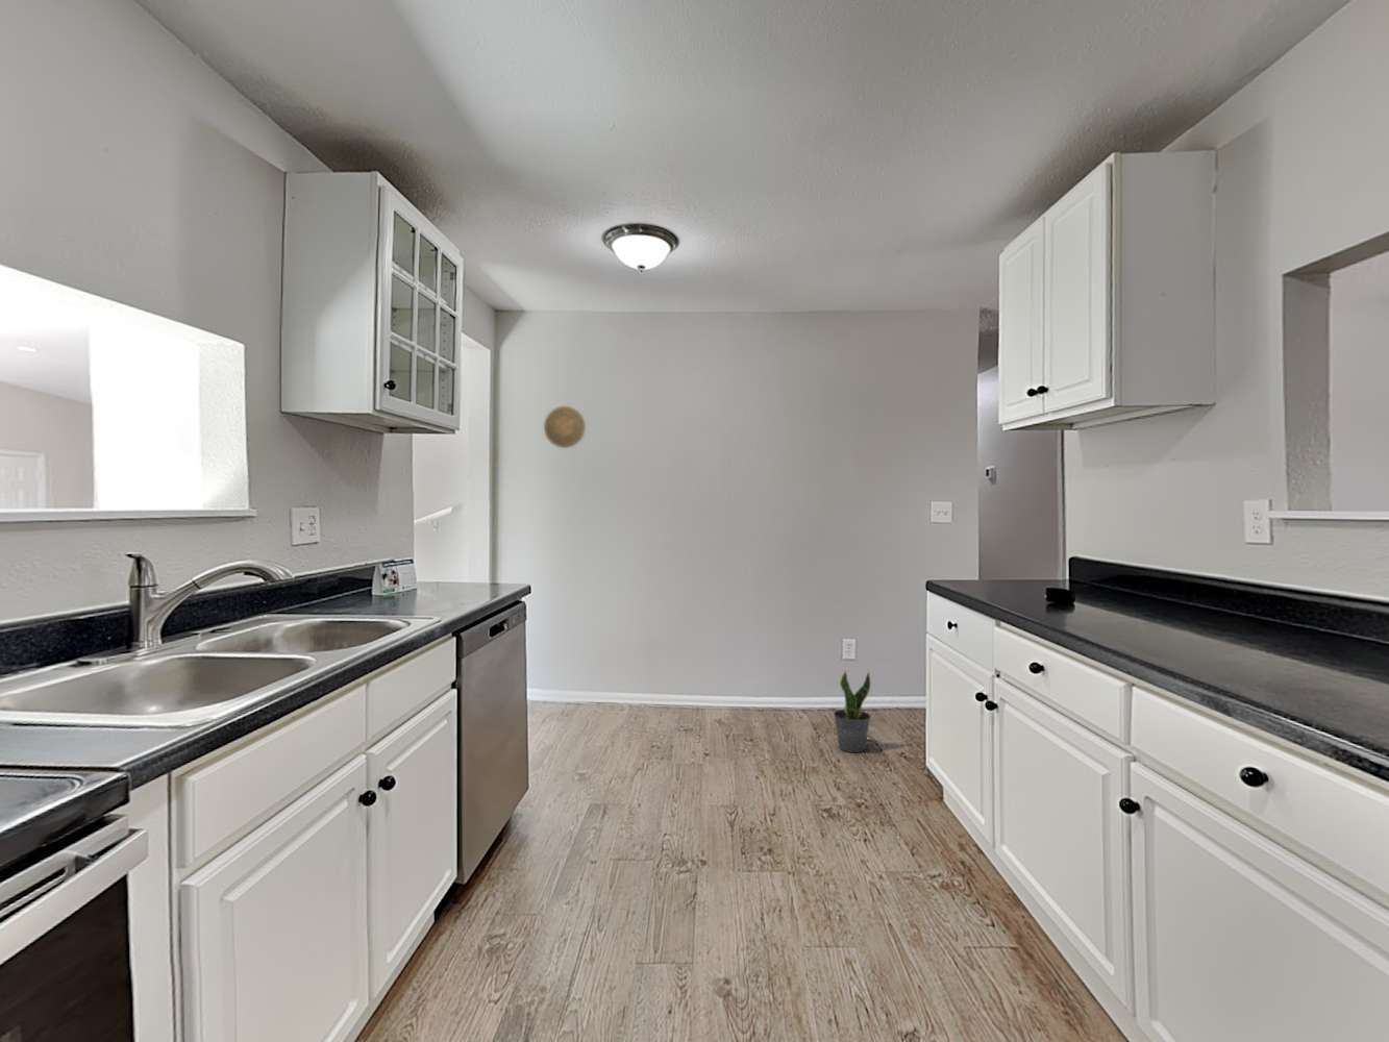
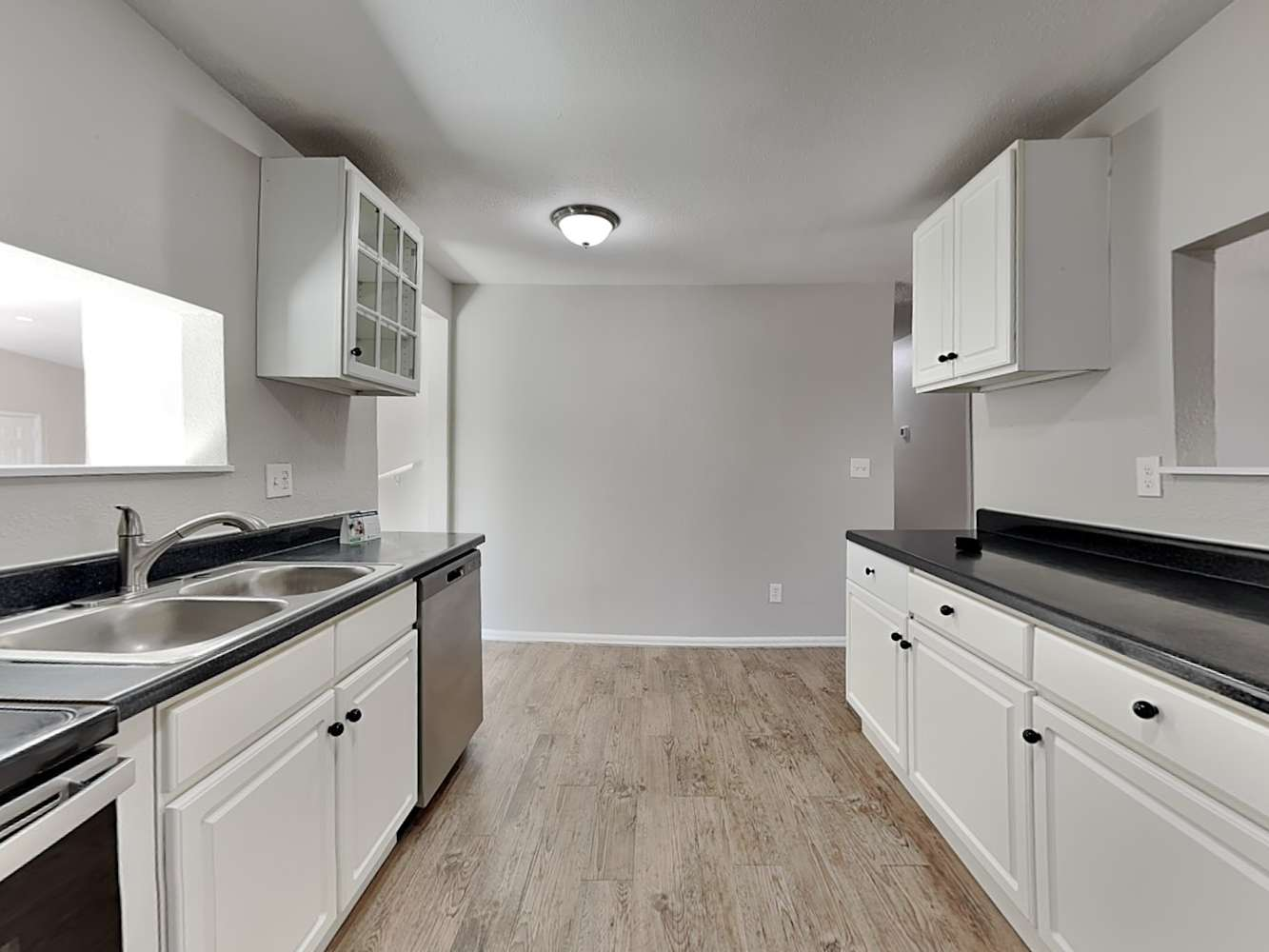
- potted plant (852, 706)
- decorative plate (564, 426)
